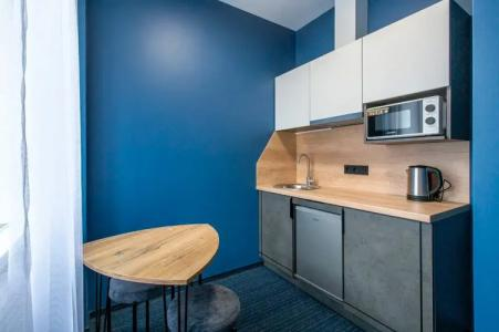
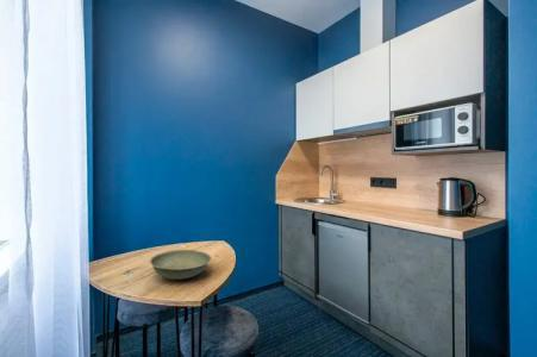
+ bowl (181, 265)
